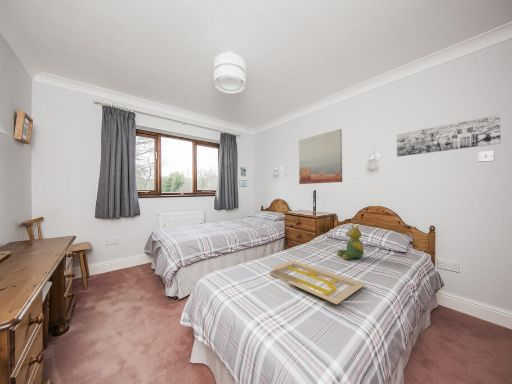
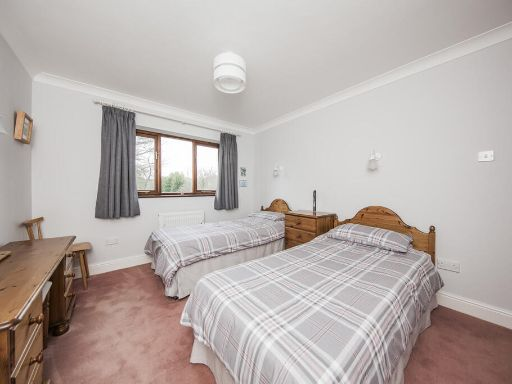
- wall art (441, 138)
- wall art (318, 159)
- teddy bear (350, 241)
- serving tray (310, 276)
